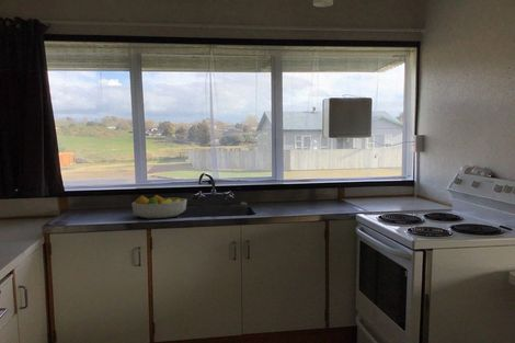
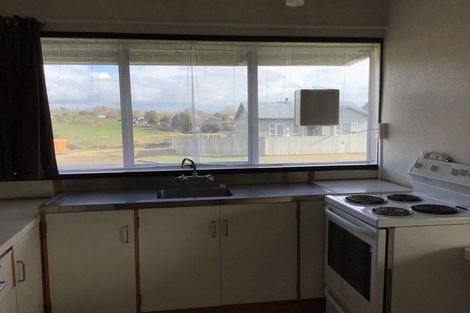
- fruit bowl (160, 205)
